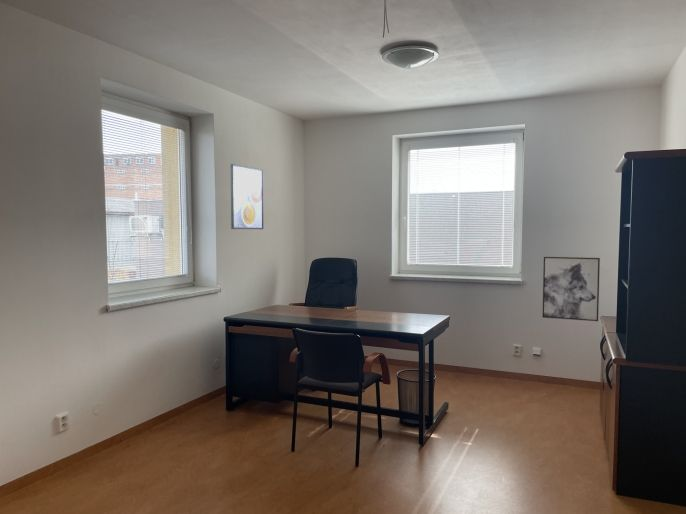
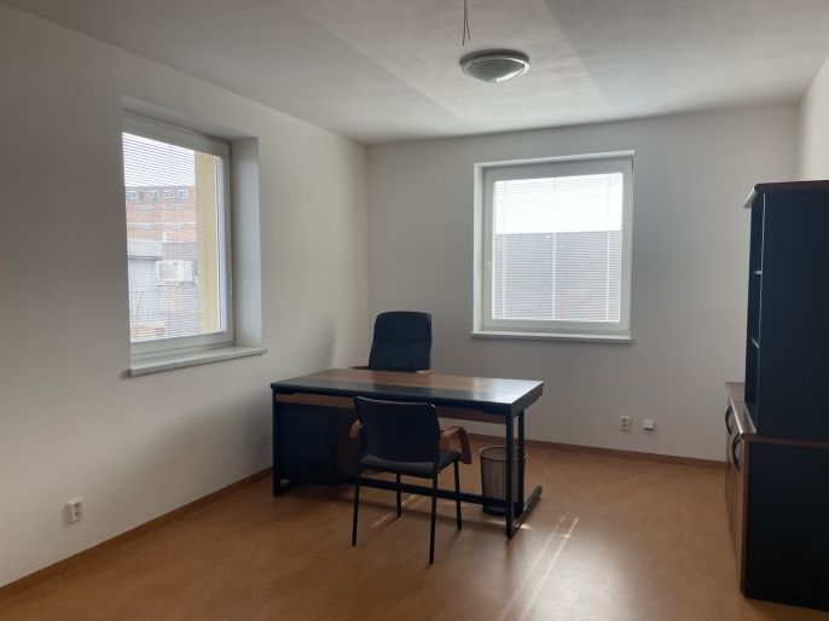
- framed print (247, 198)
- wall art (570, 288)
